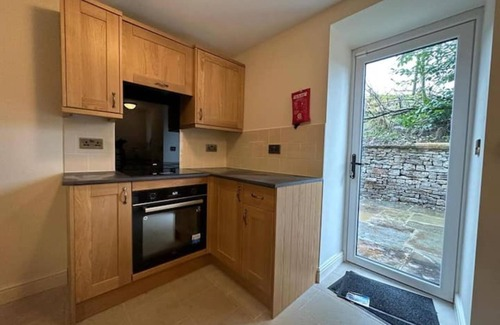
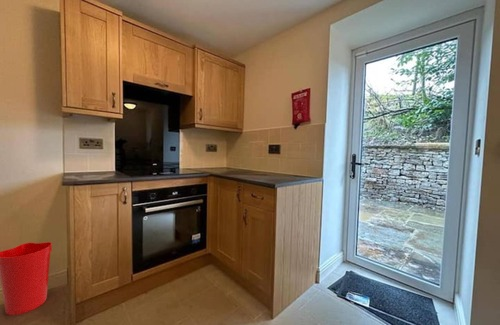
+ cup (26, 277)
